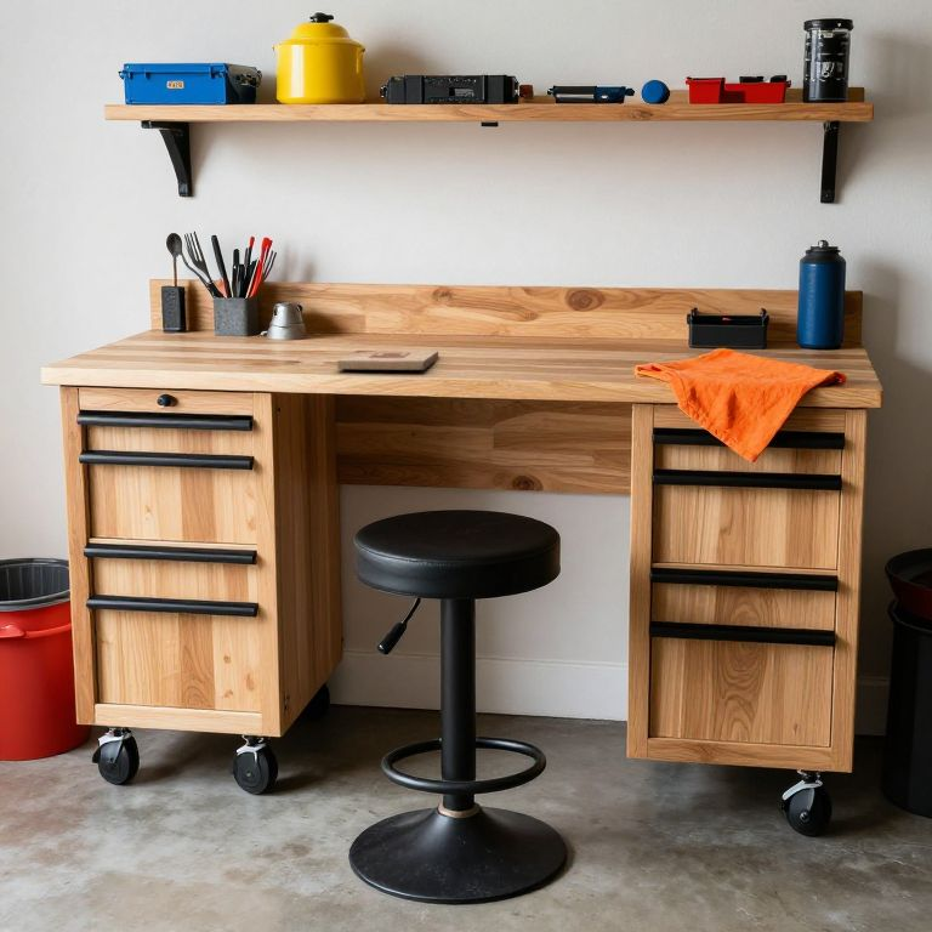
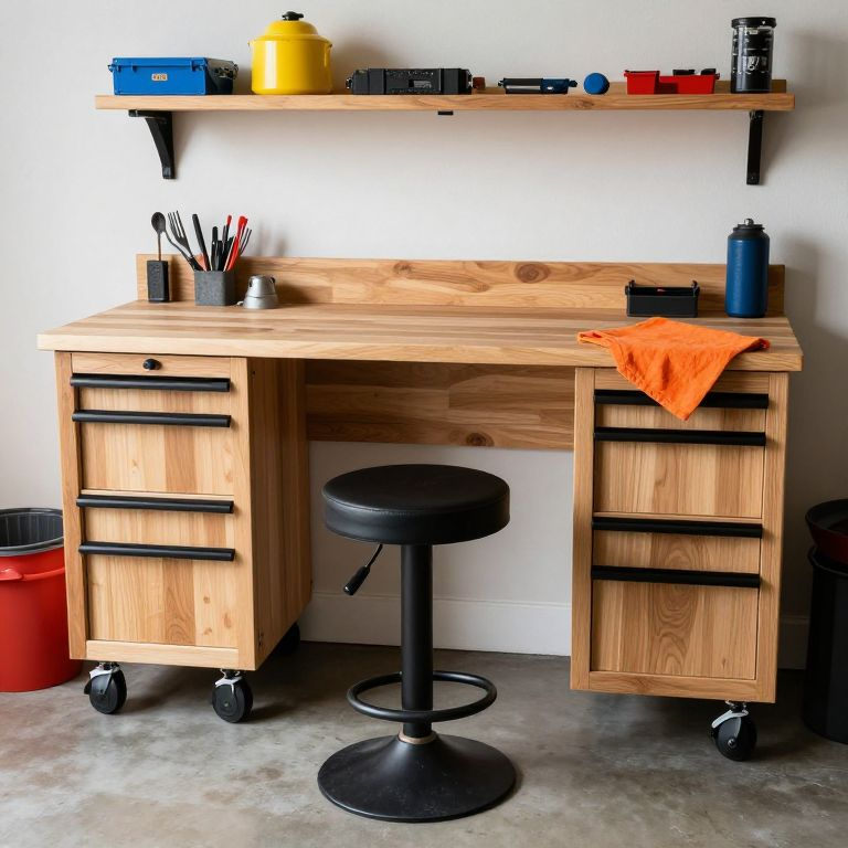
- wooden plaque (390, 359)
